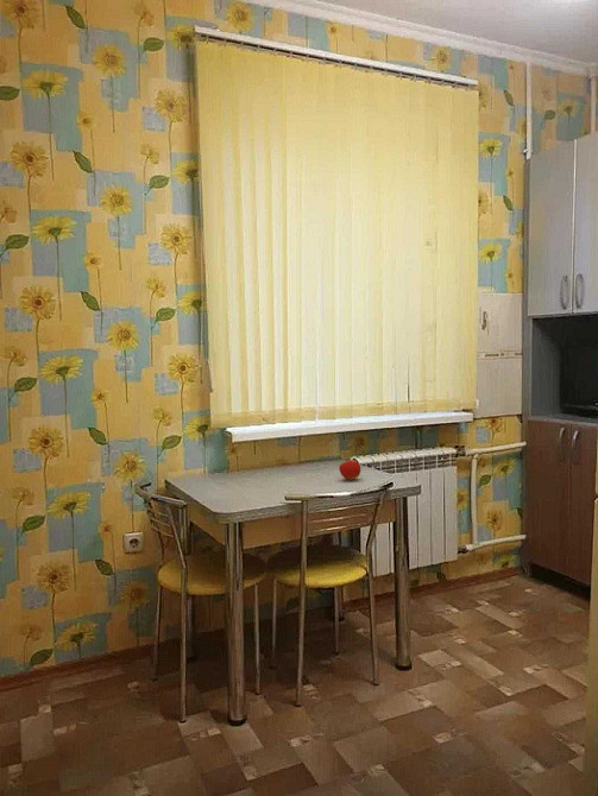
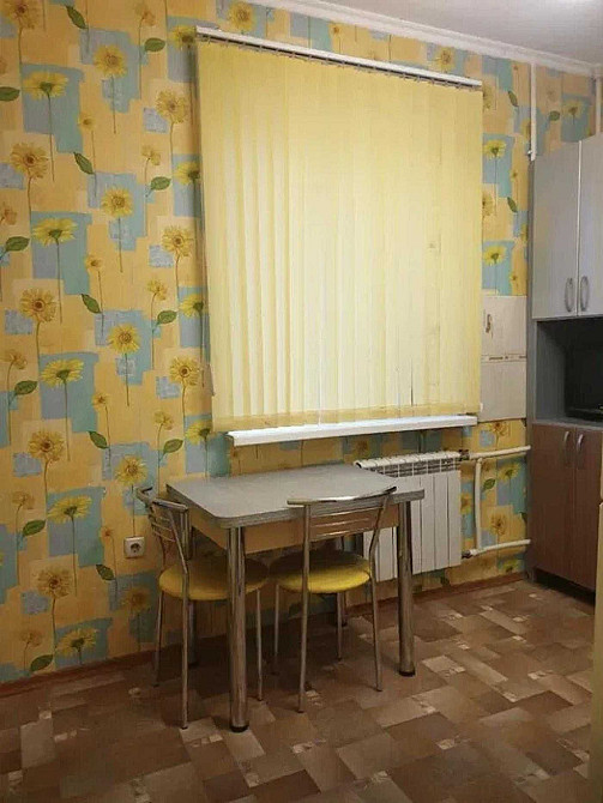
- fruit (350, 468)
